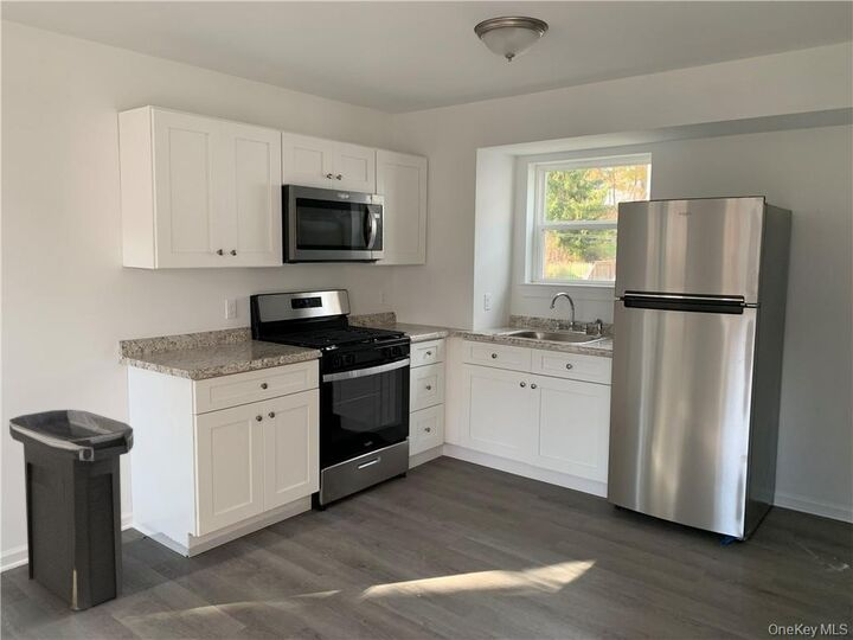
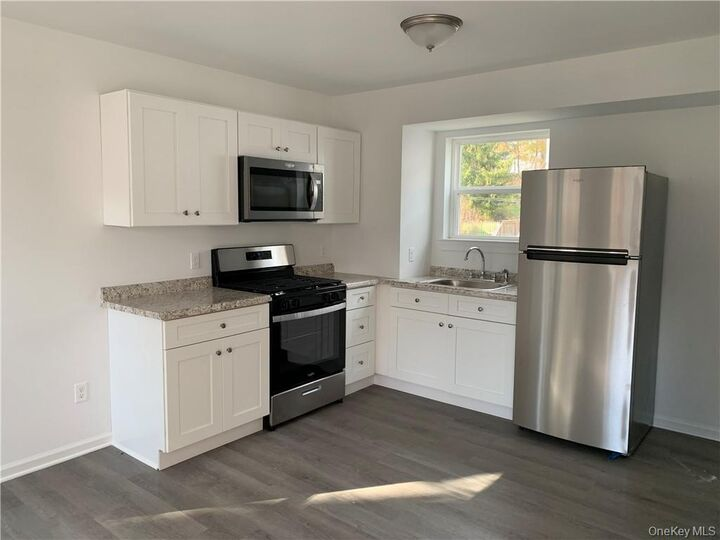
- trash can (72, 504)
